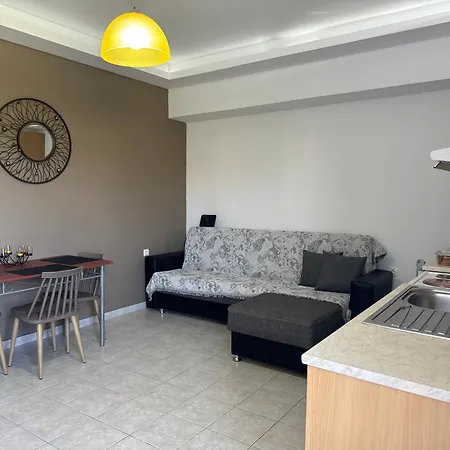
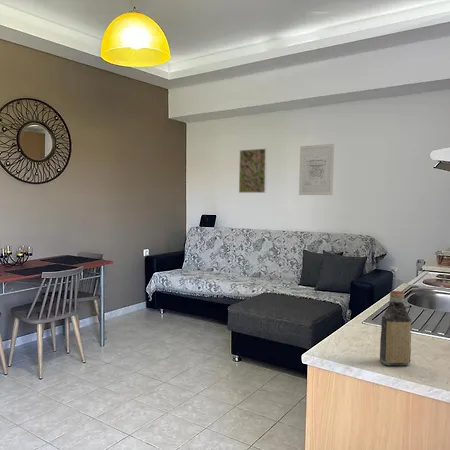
+ bottle (395, 327)
+ wall art (316, 170)
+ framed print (252, 171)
